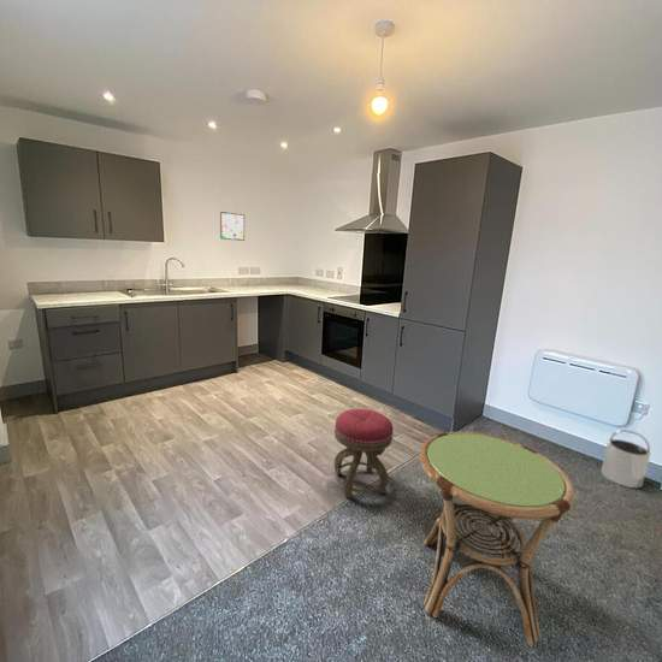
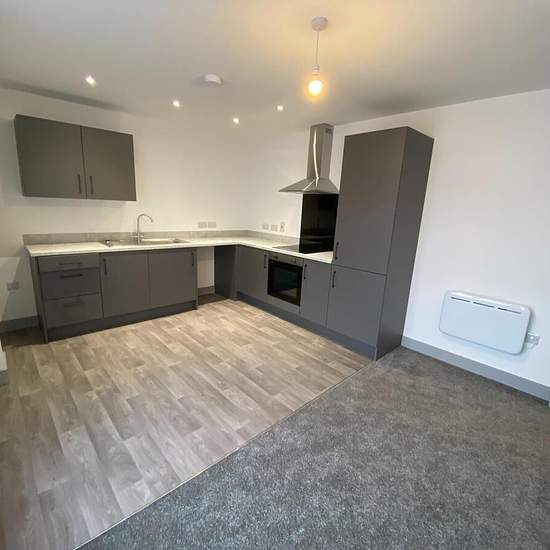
- side table (481, 524)
- bucket (626, 454)
- stool (361, 450)
- wall art (232, 226)
